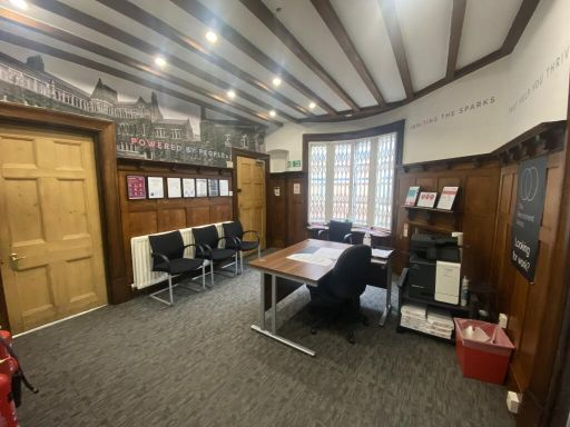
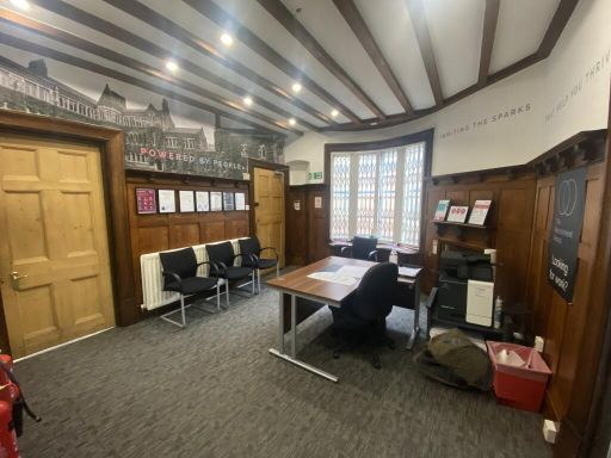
+ backpack (451, 354)
